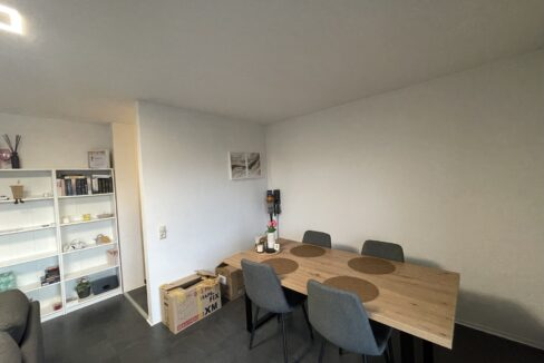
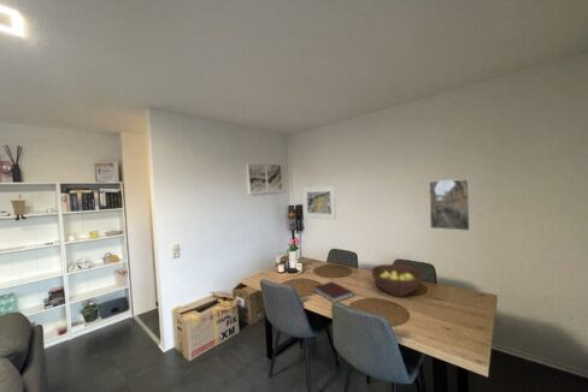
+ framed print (448, 204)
+ notebook (333, 291)
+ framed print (318, 202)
+ fruit bowl (396, 281)
